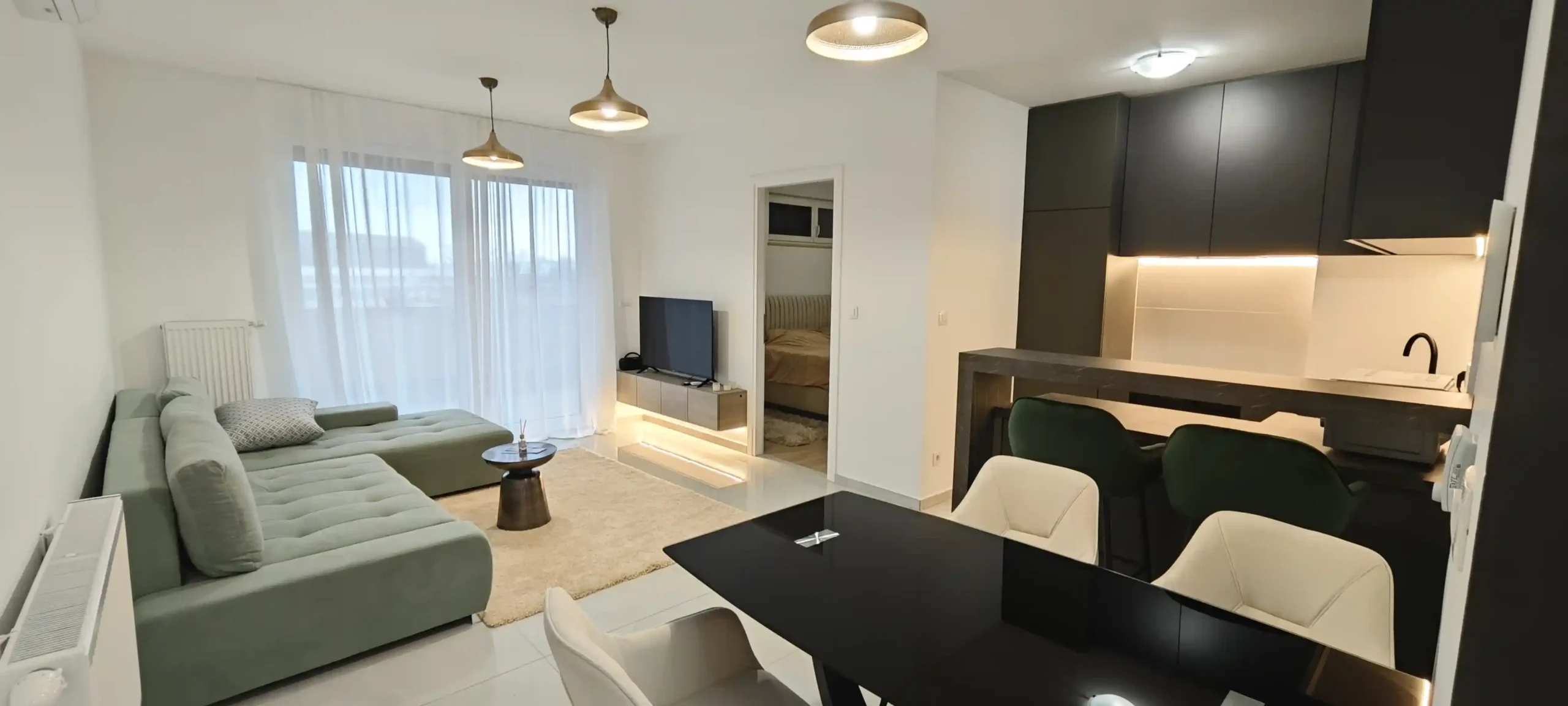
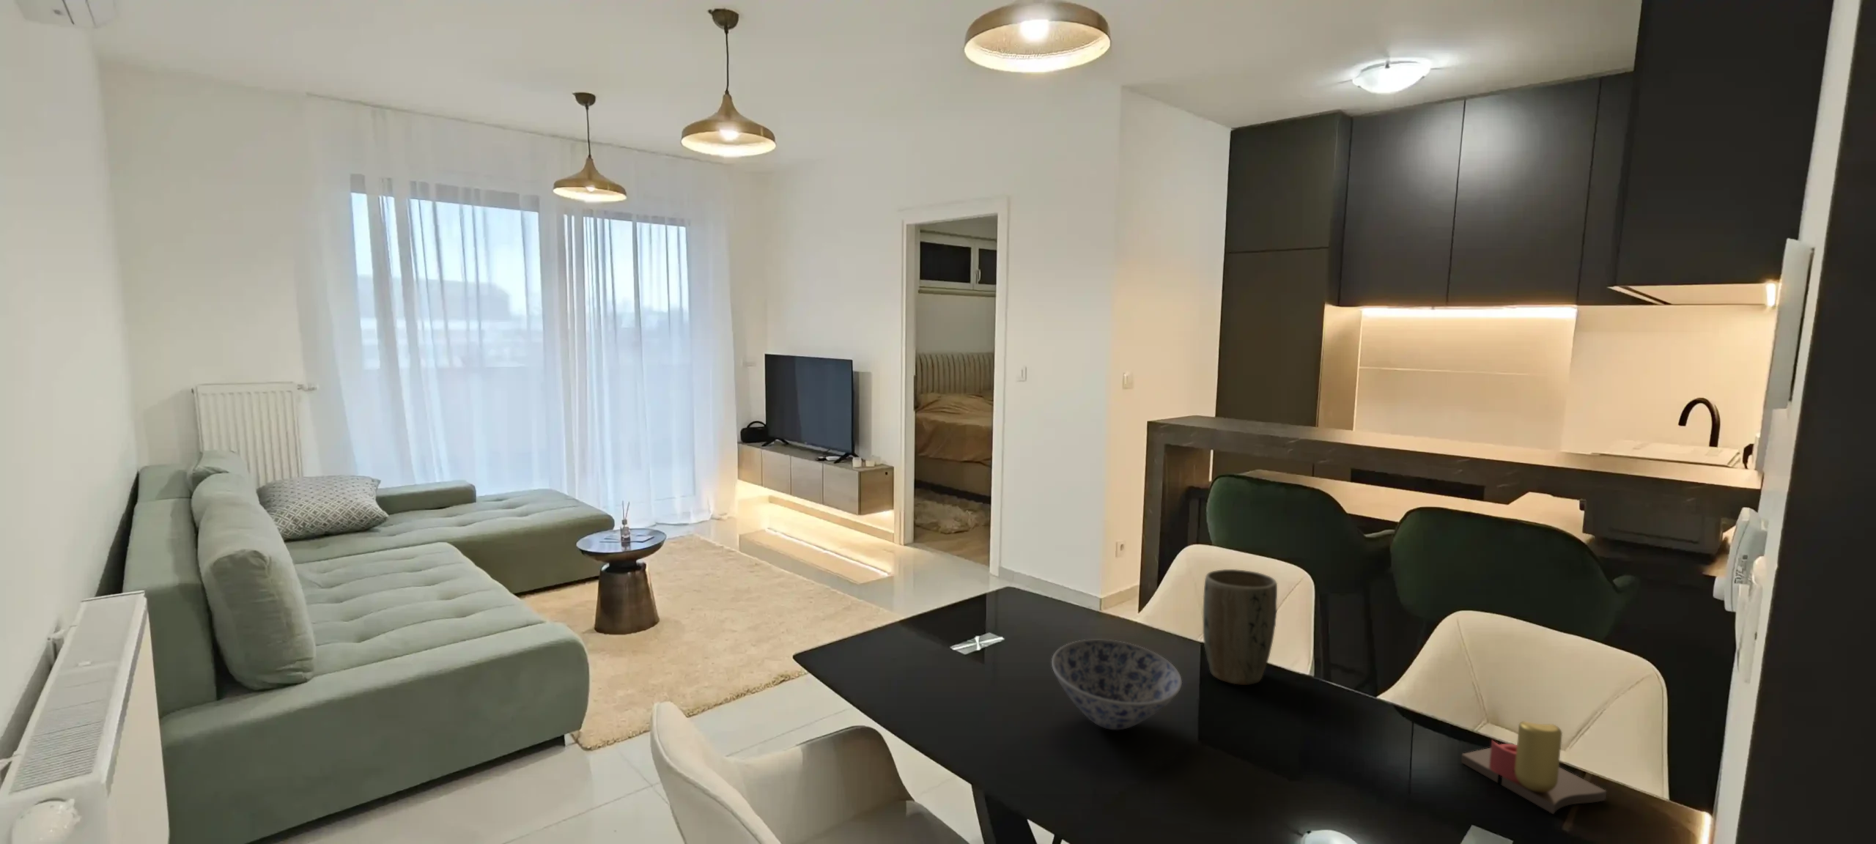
+ bowl (1115, 693)
+ candle (1531, 746)
+ plant pot (1238, 626)
